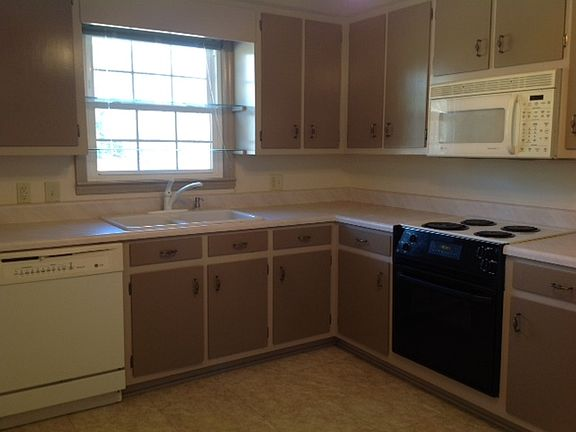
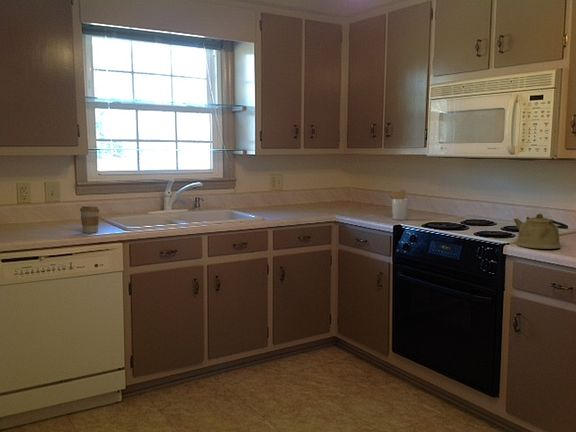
+ coffee cup (90, 218)
+ utensil holder (395, 204)
+ kettle (535, 229)
